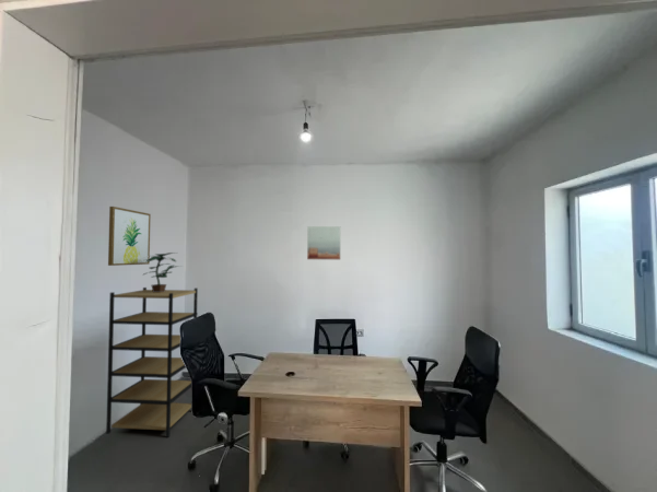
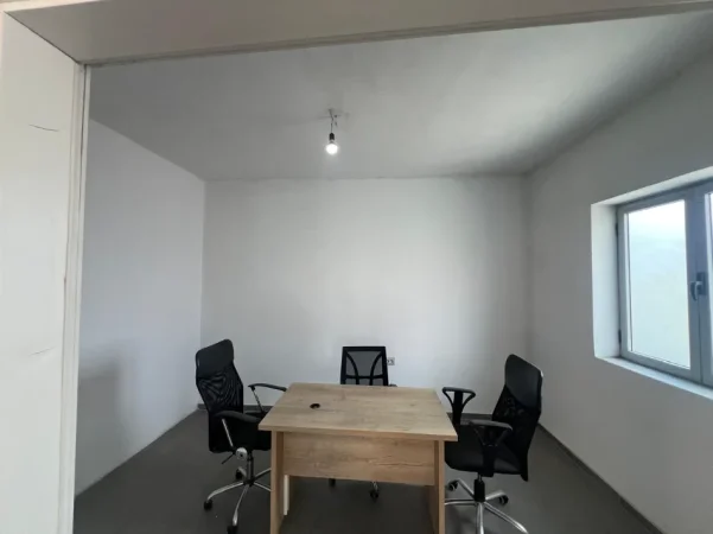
- wall art (130, 237)
- potted plant (162, 271)
- shelving unit (155, 356)
- wall art (324, 243)
